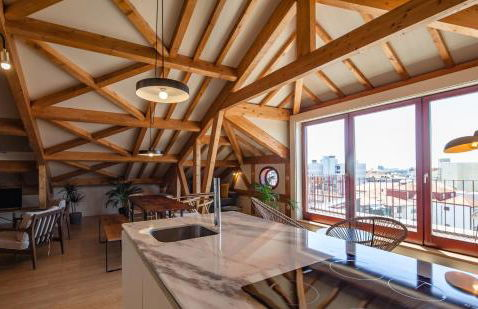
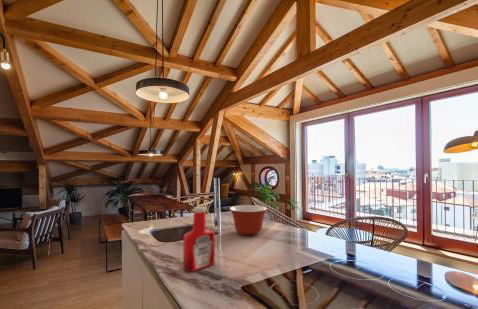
+ mixing bowl (248, 220)
+ soap bottle (199, 236)
